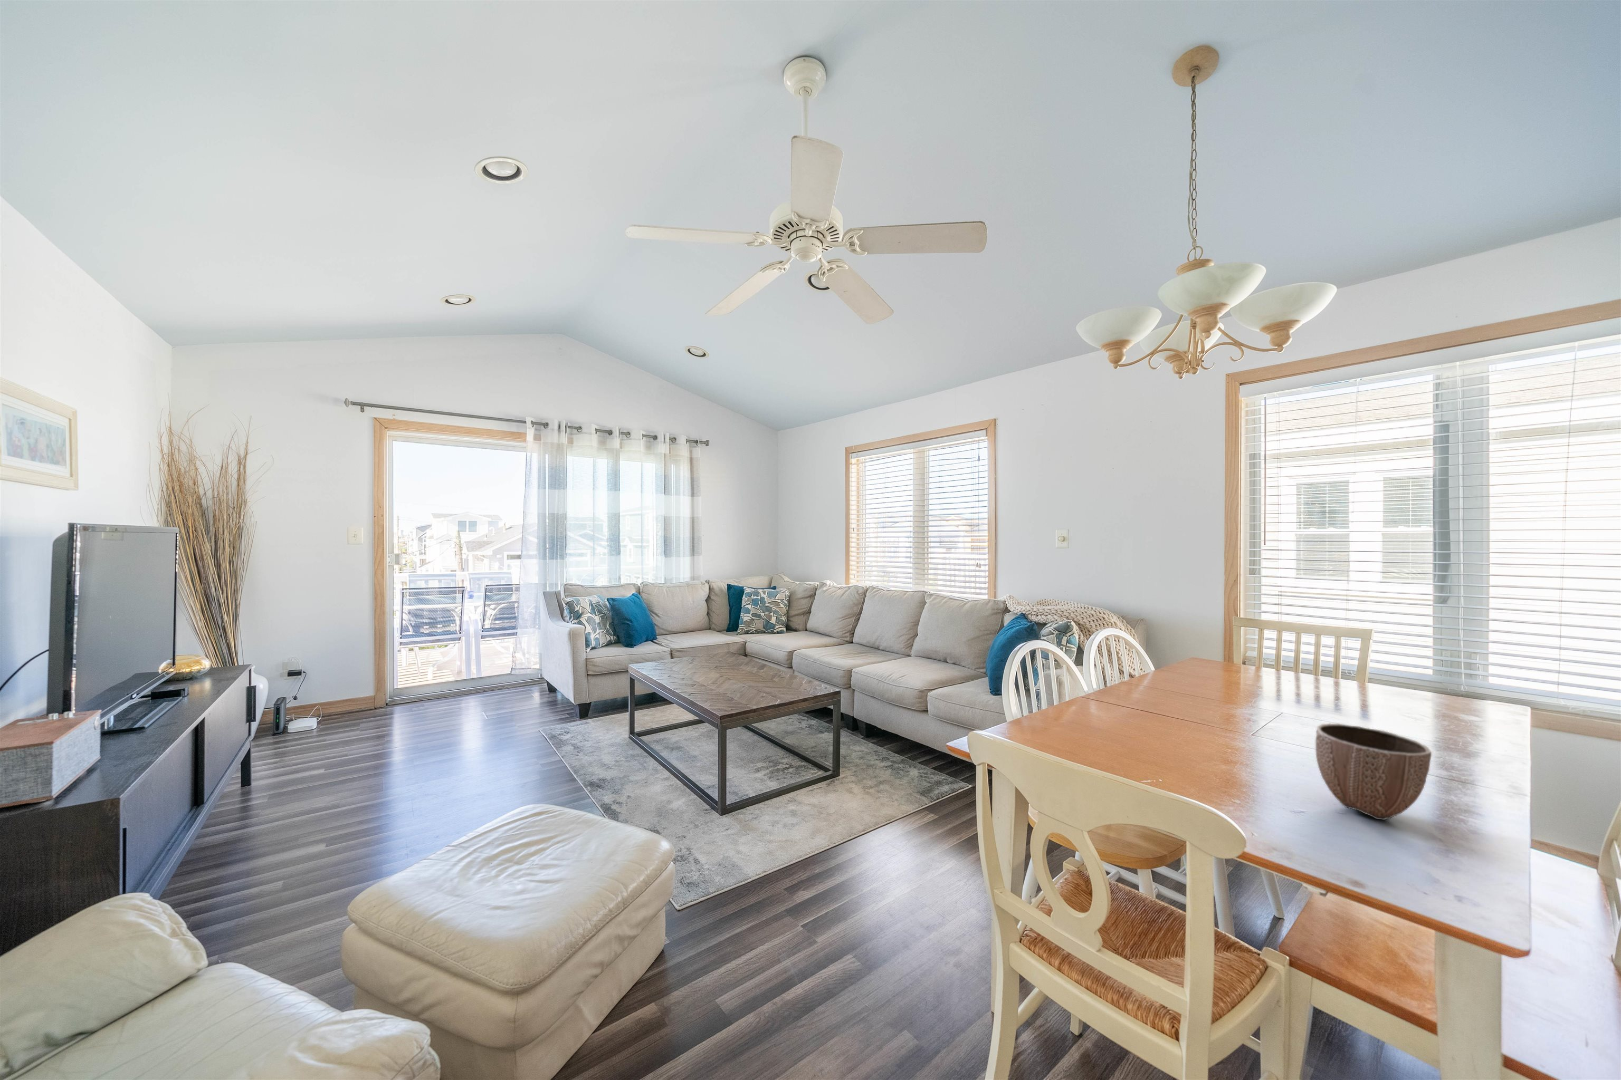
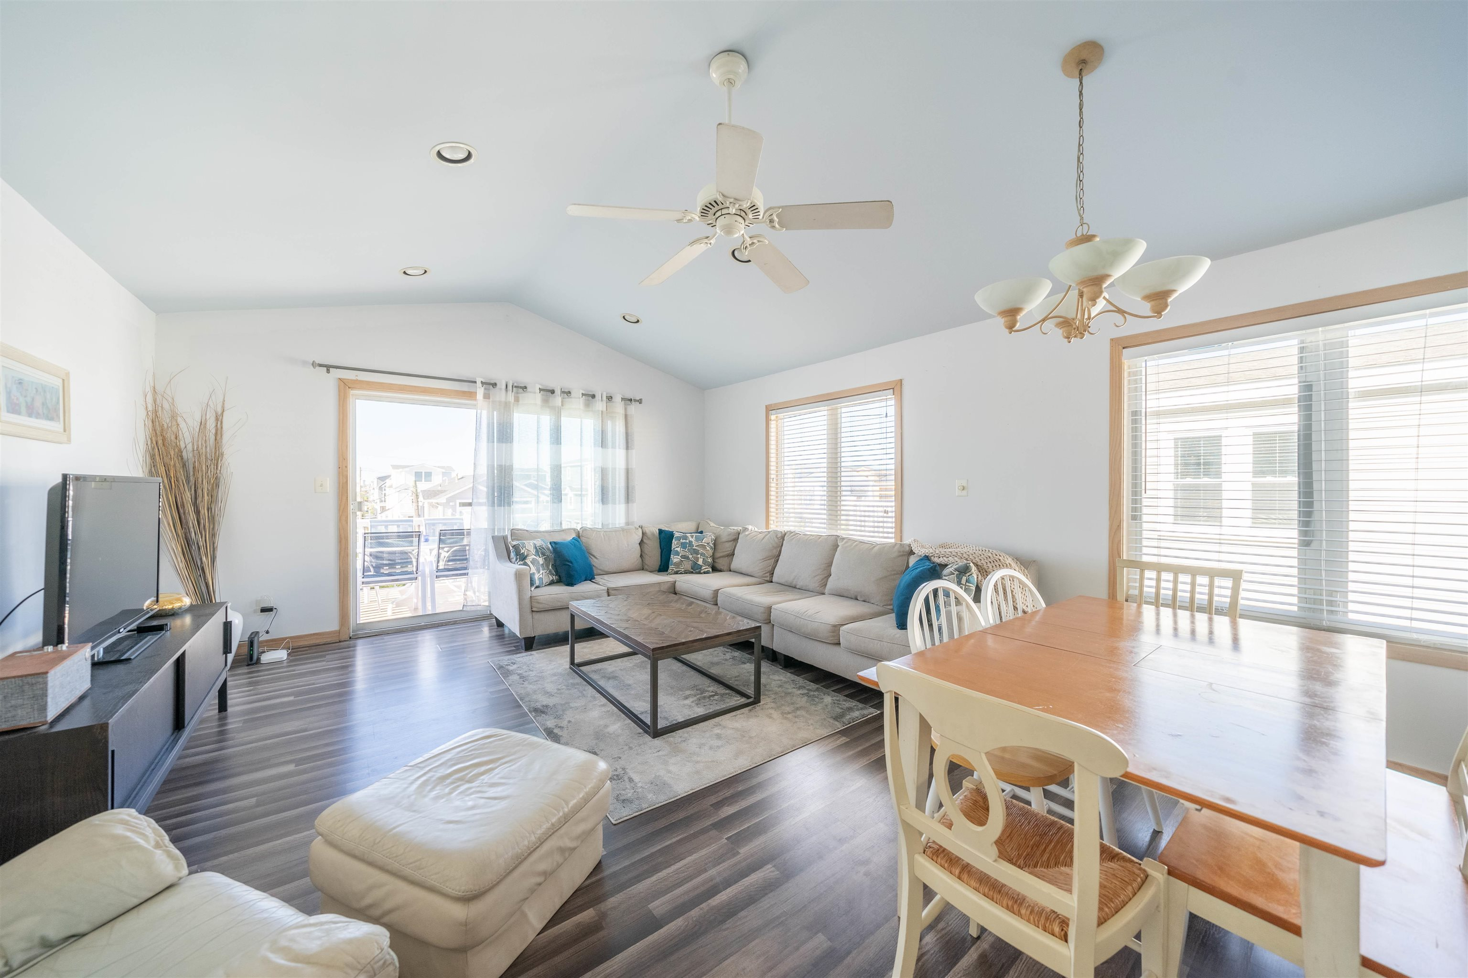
- decorative bowl (1369, 775)
